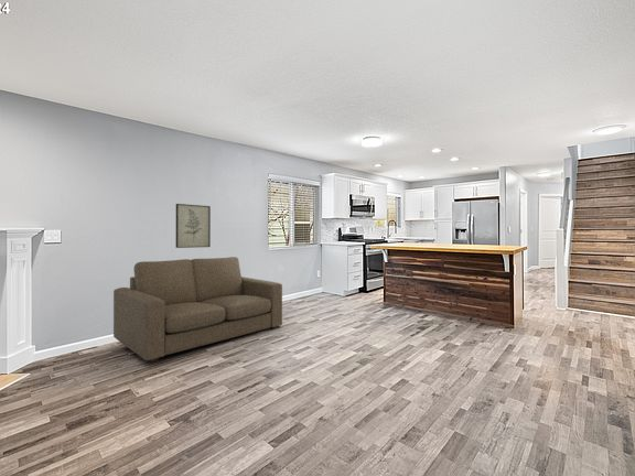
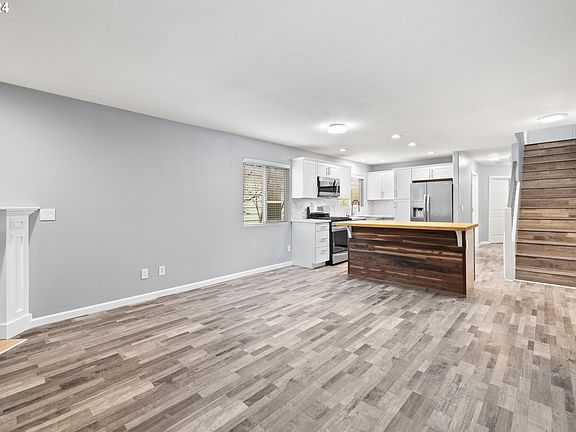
- sofa (204, 296)
- wall art (193, 226)
